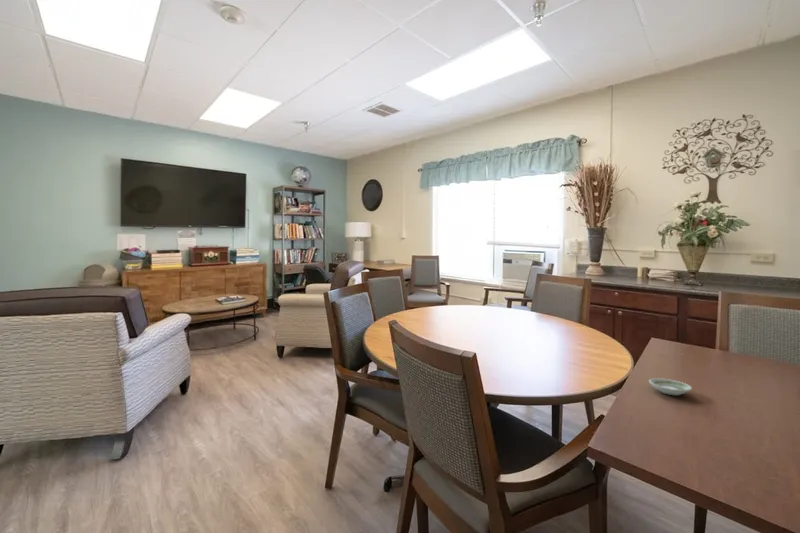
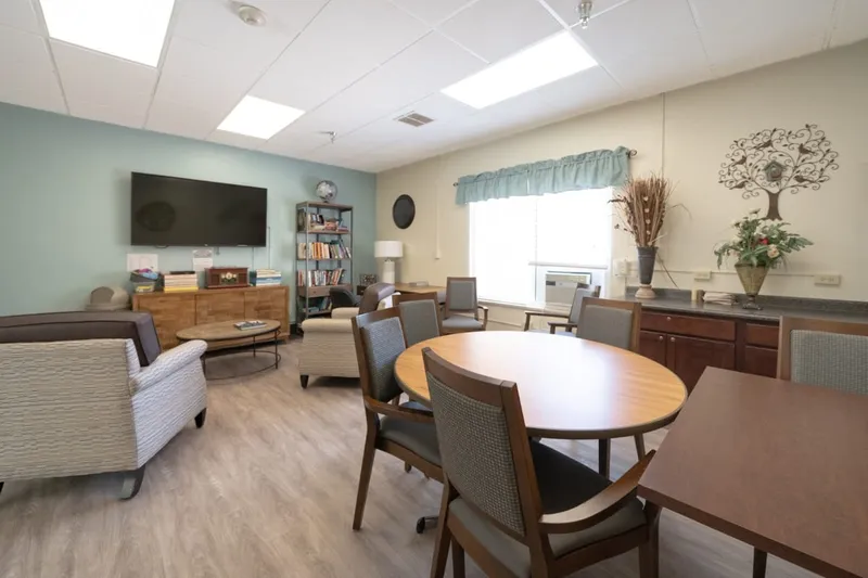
- saucer (669, 387)
